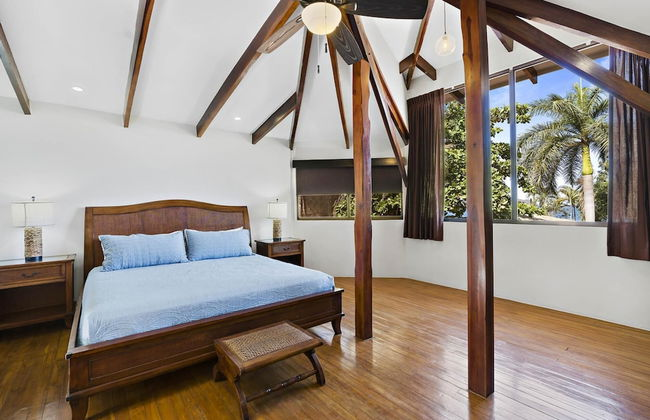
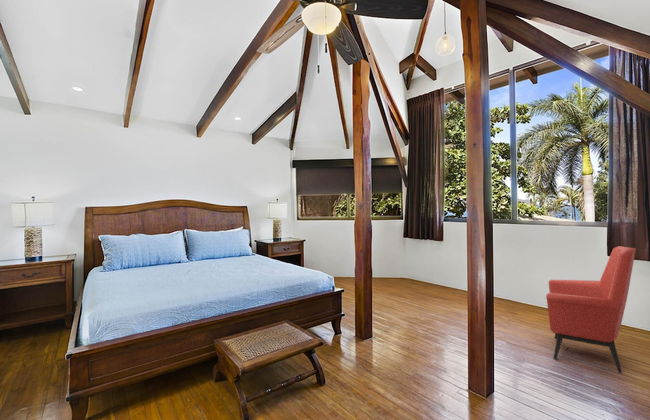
+ armchair (578, 298)
